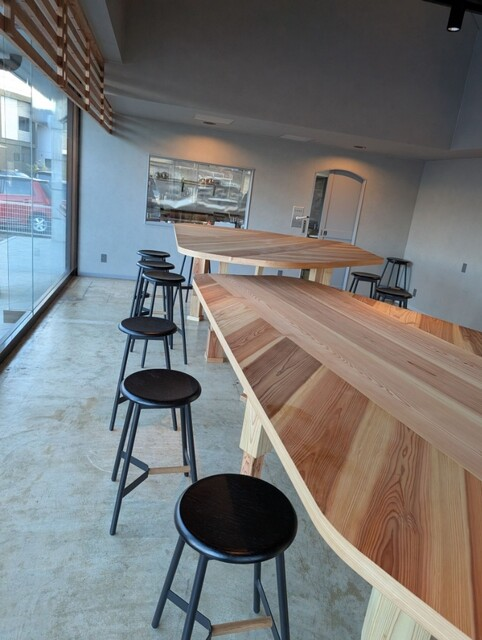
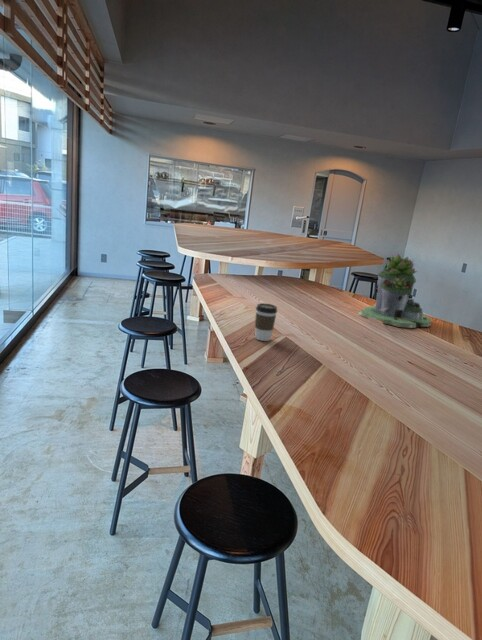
+ succulent planter (401, 287)
+ coffee cup (264, 322)
